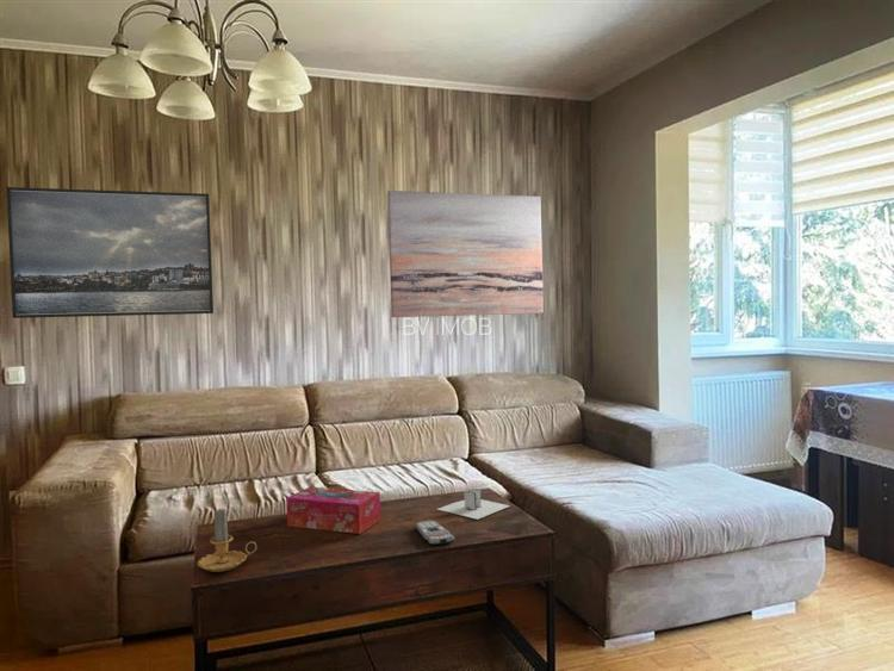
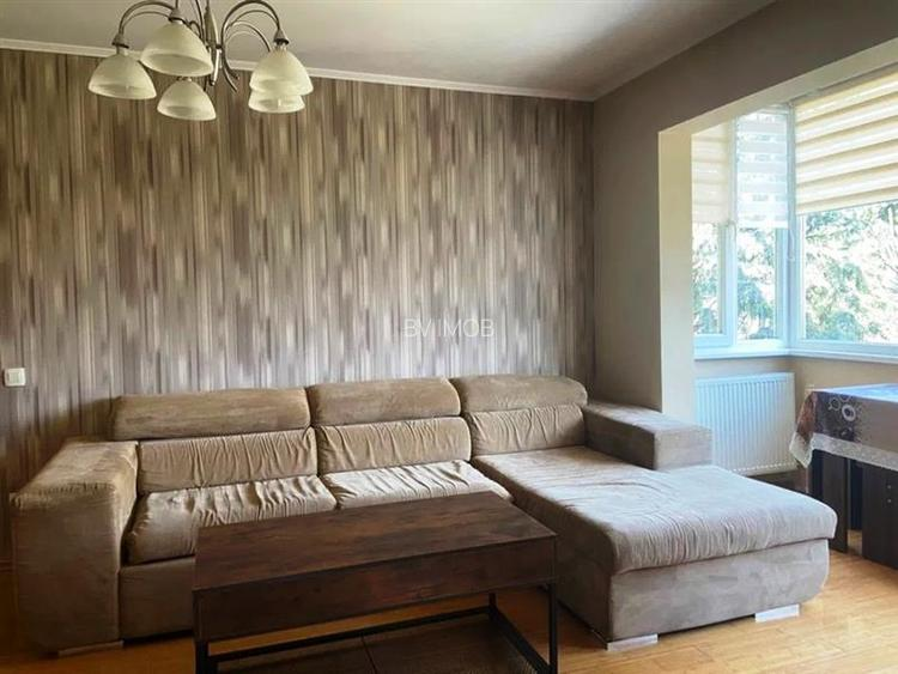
- candle (226, 535)
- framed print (114, 253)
- video game console (473, 498)
- tissue box (334, 509)
- wall art (468, 254)
- remote control (433, 532)
